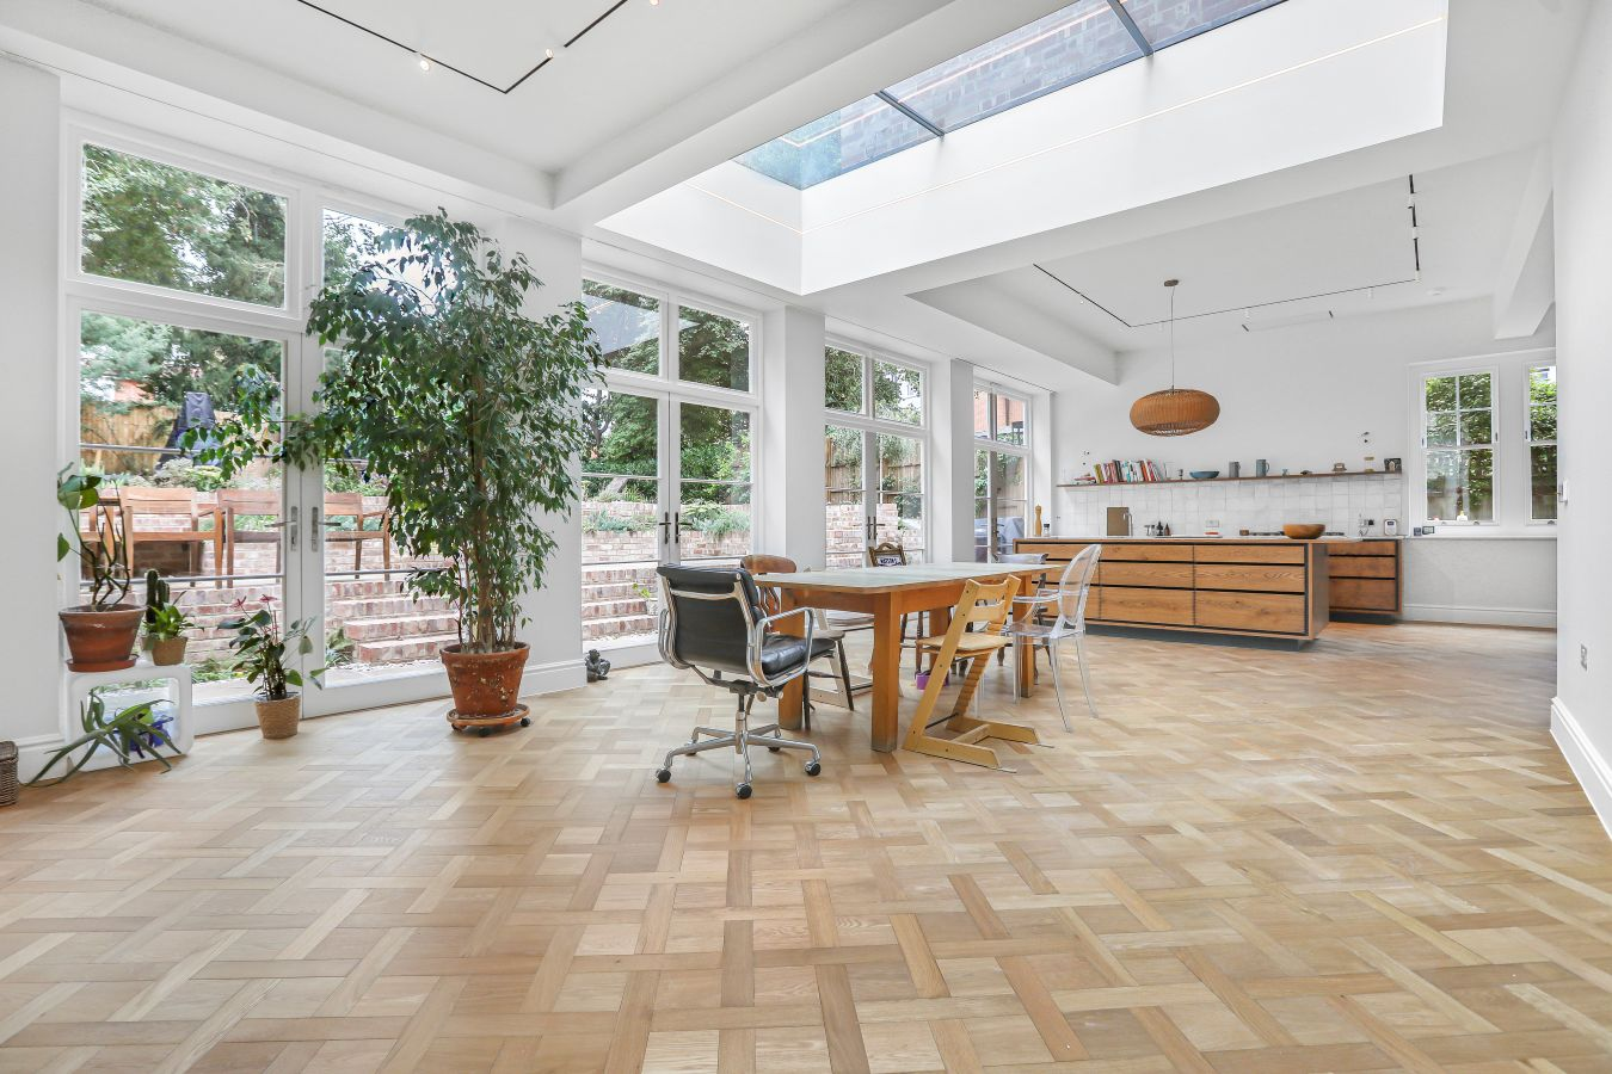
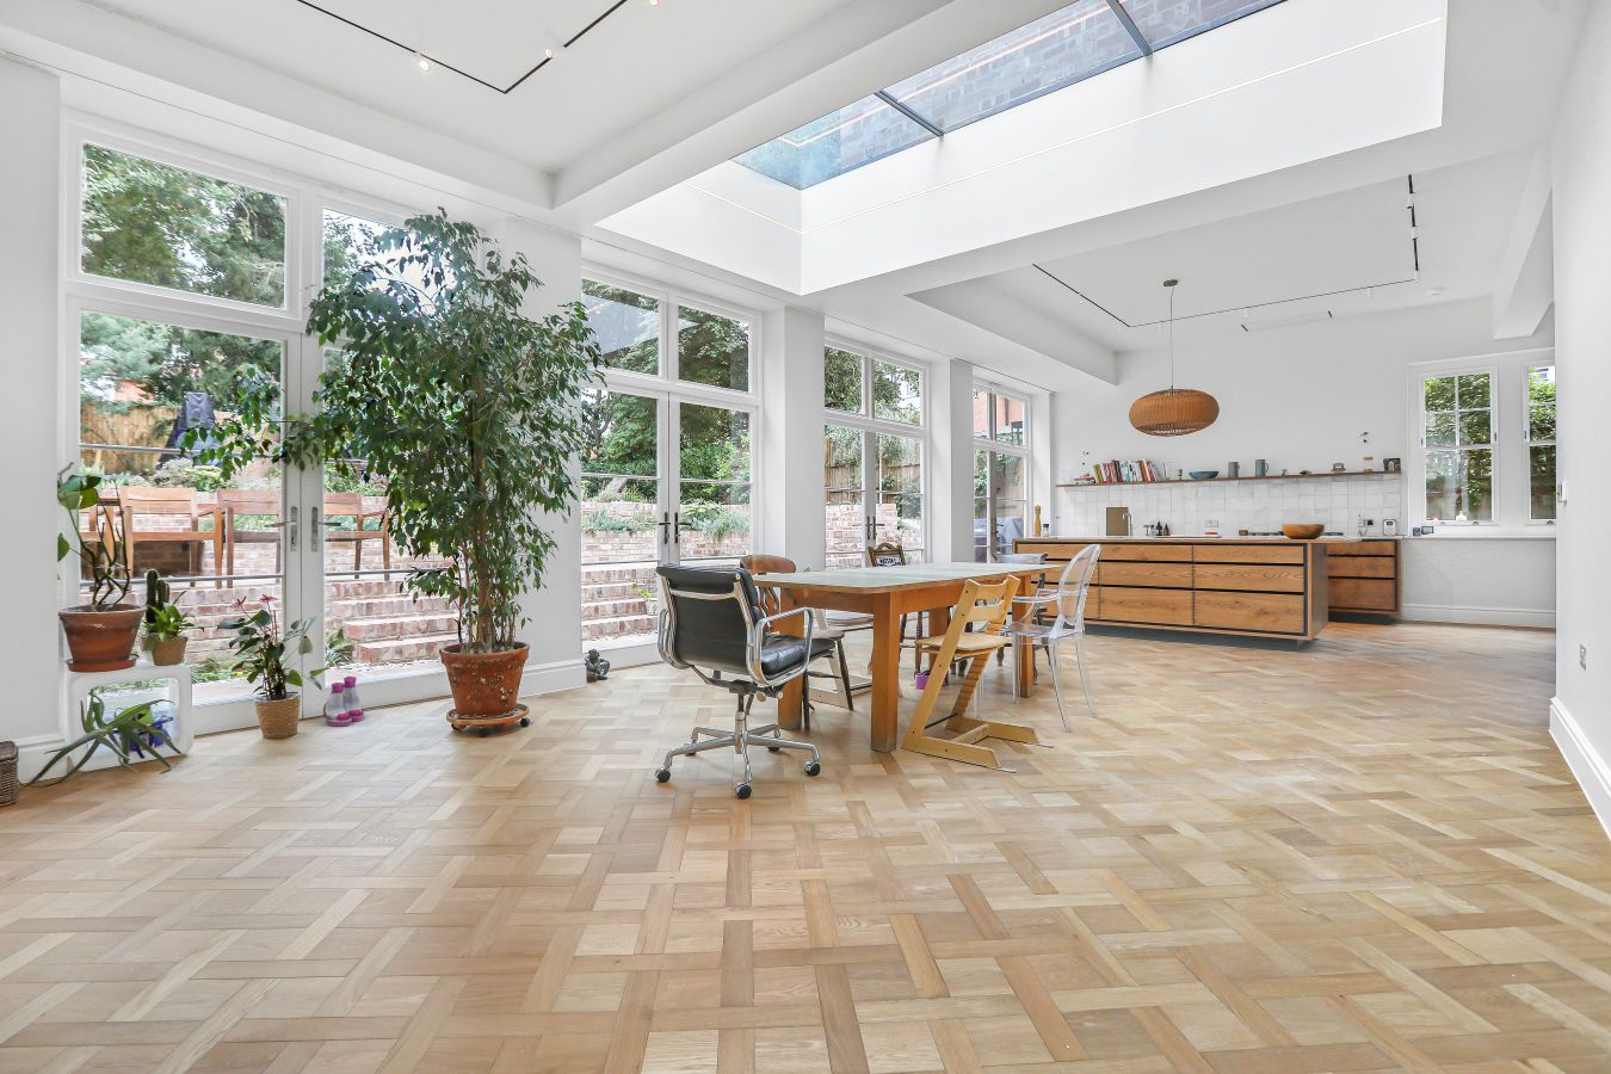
+ boots (345, 699)
